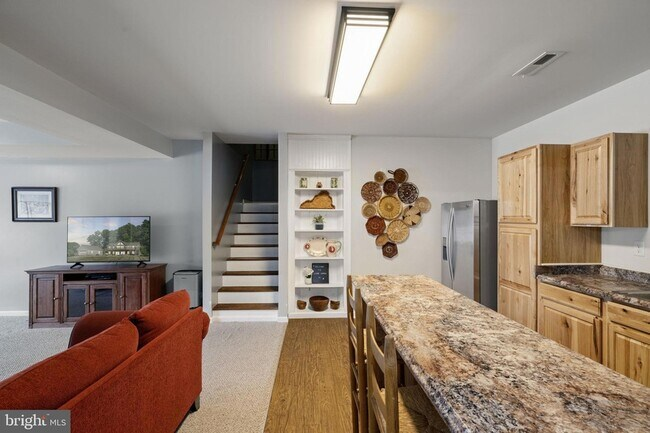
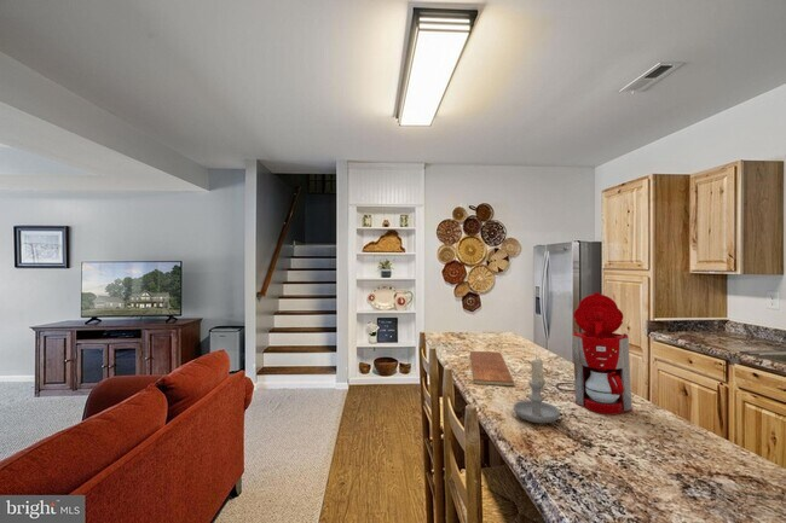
+ coffee maker (590, 343)
+ candle (536, 387)
+ chopping board (489, 365)
